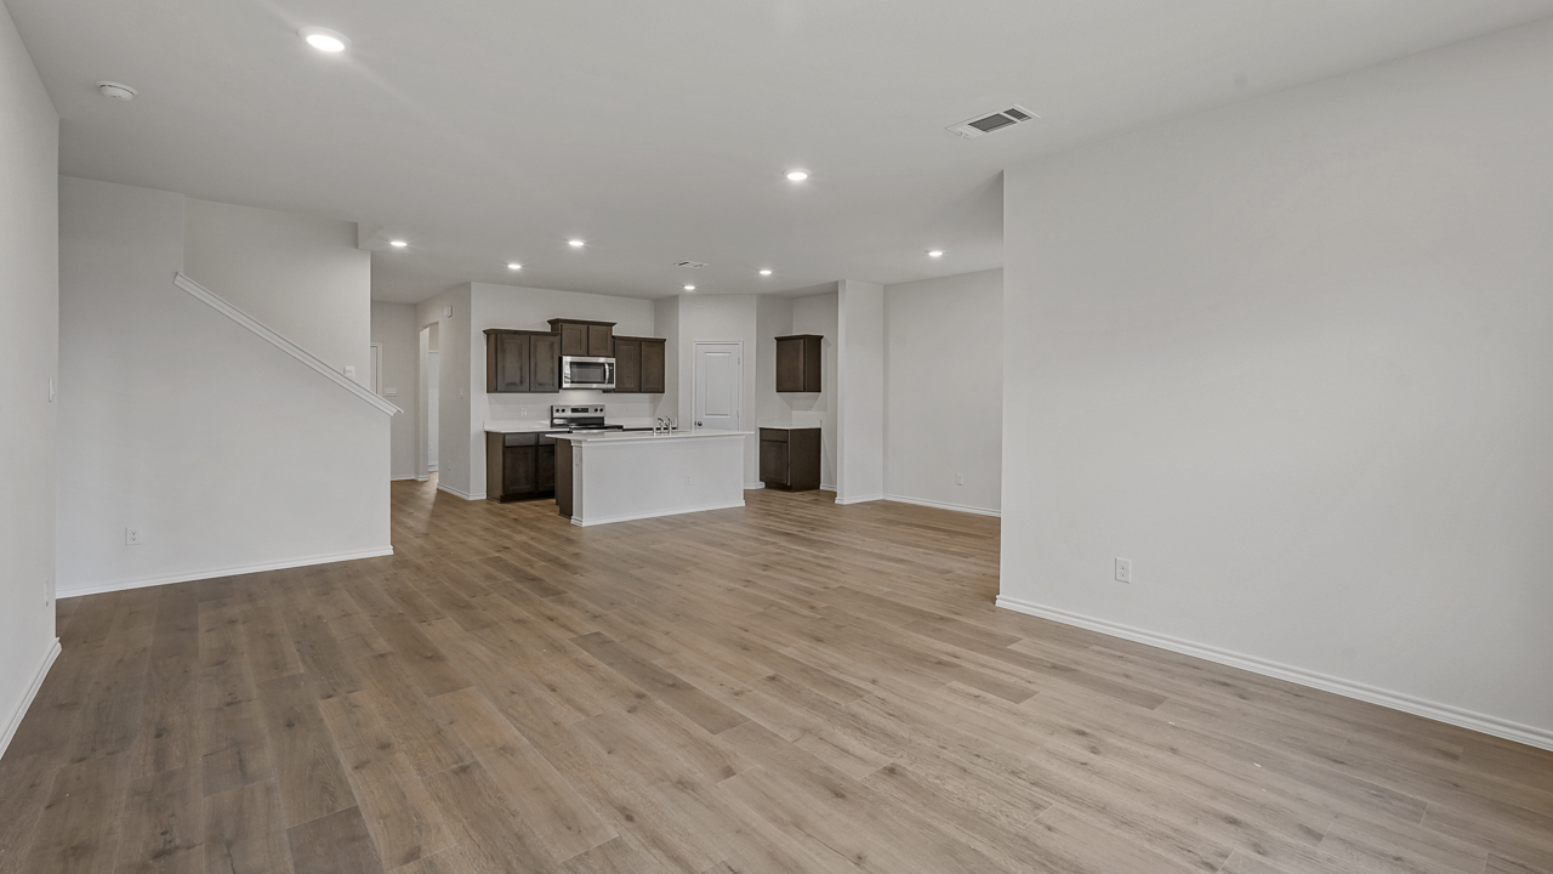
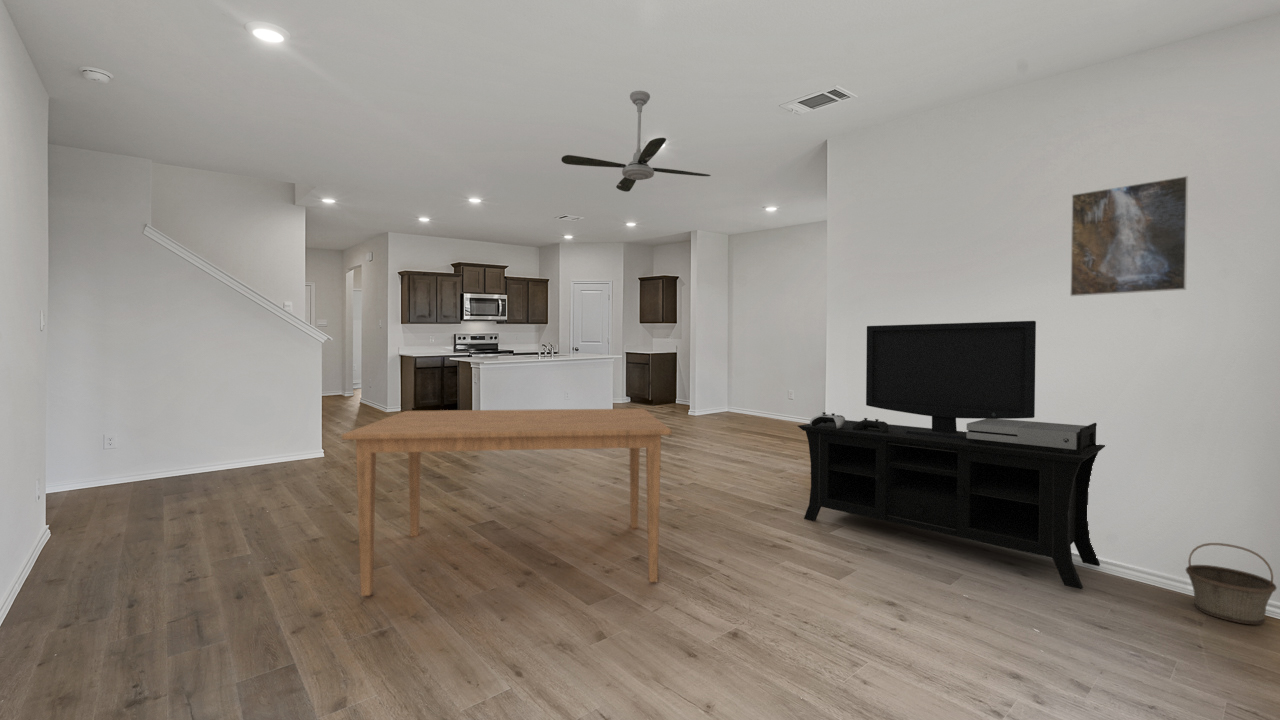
+ ceiling fan (638, 135)
+ dining table (521, 449)
+ basket (1229, 579)
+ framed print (1126, 239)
+ media console (934, 432)
